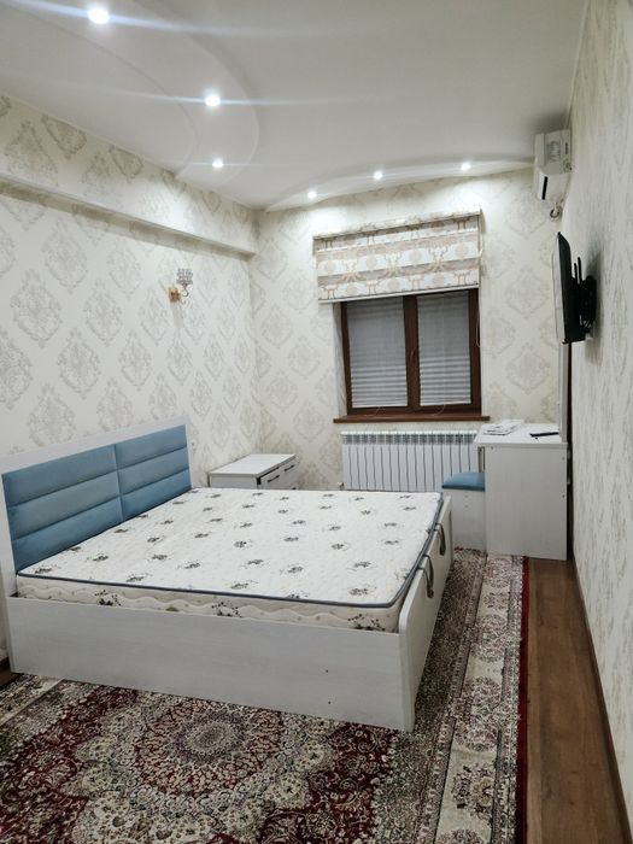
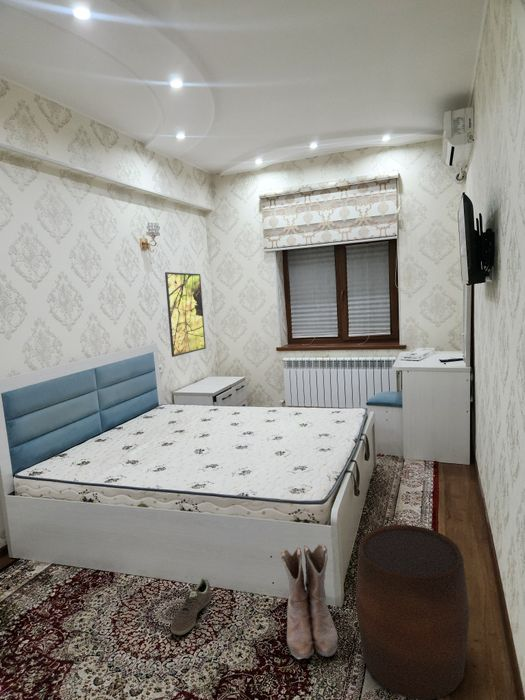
+ boots (308, 594)
+ sneaker (190, 603)
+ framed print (186, 313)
+ stool (410, 604)
